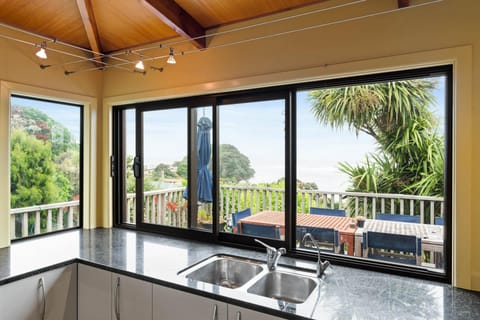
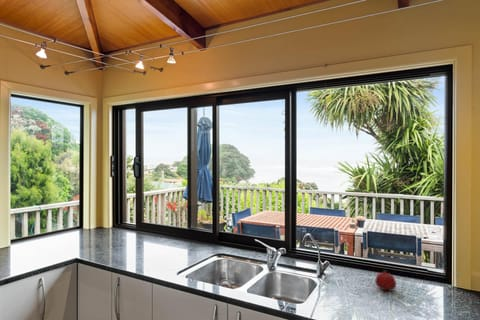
+ fruit (385, 279)
